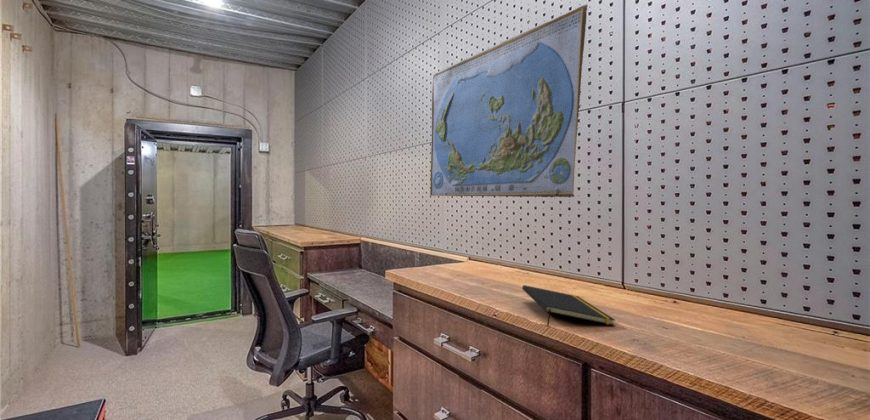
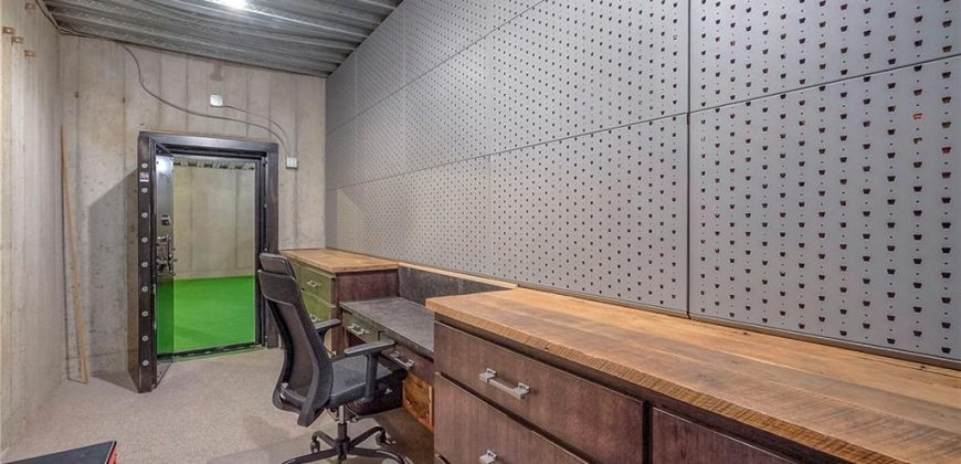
- notepad (563, 303)
- world map (490, 121)
